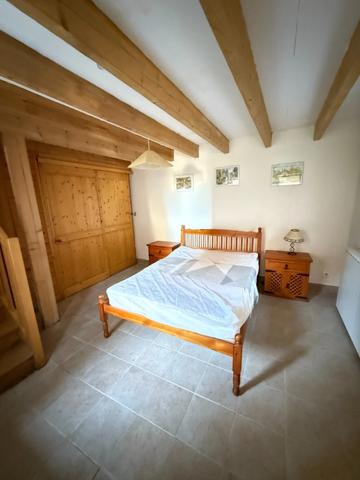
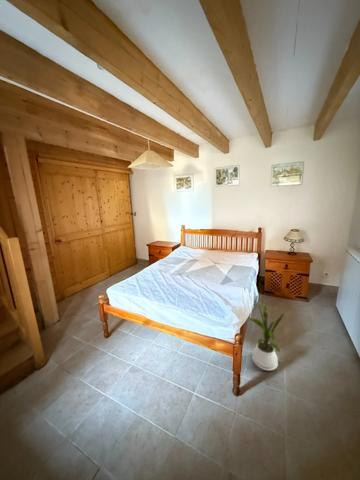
+ house plant (265, 332)
